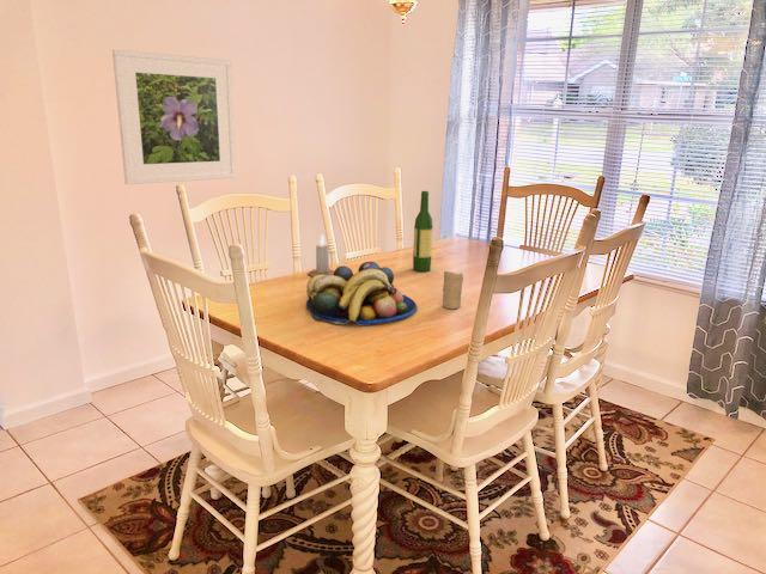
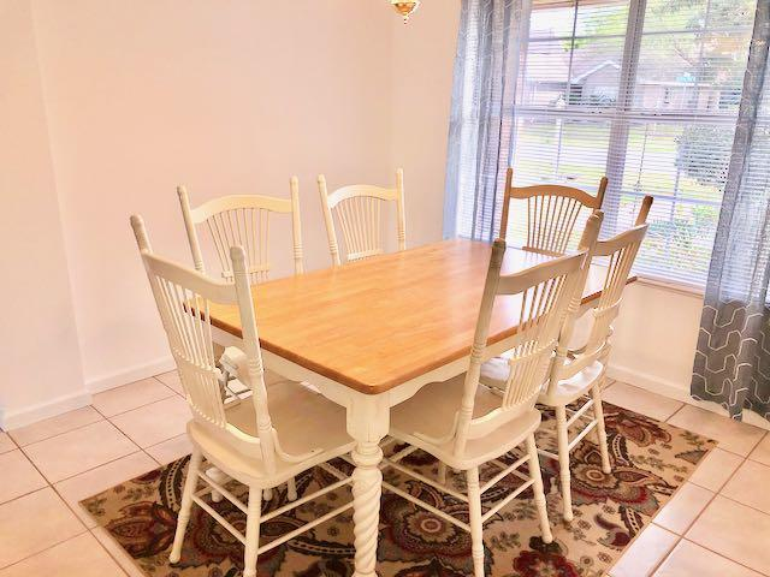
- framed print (180, 120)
- candle (322, 254)
- wine bottle (422, 231)
- candle (452, 288)
- fruit bowl (361, 287)
